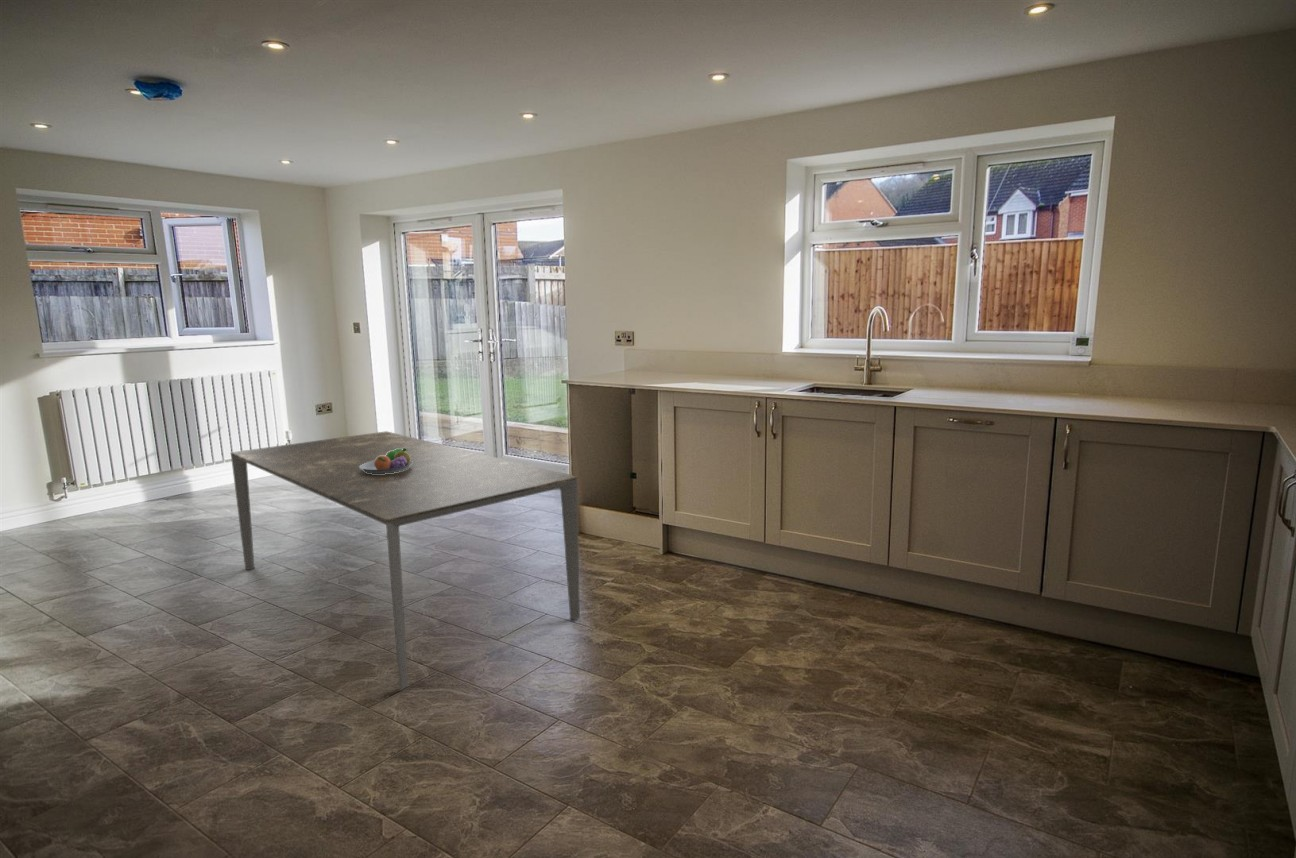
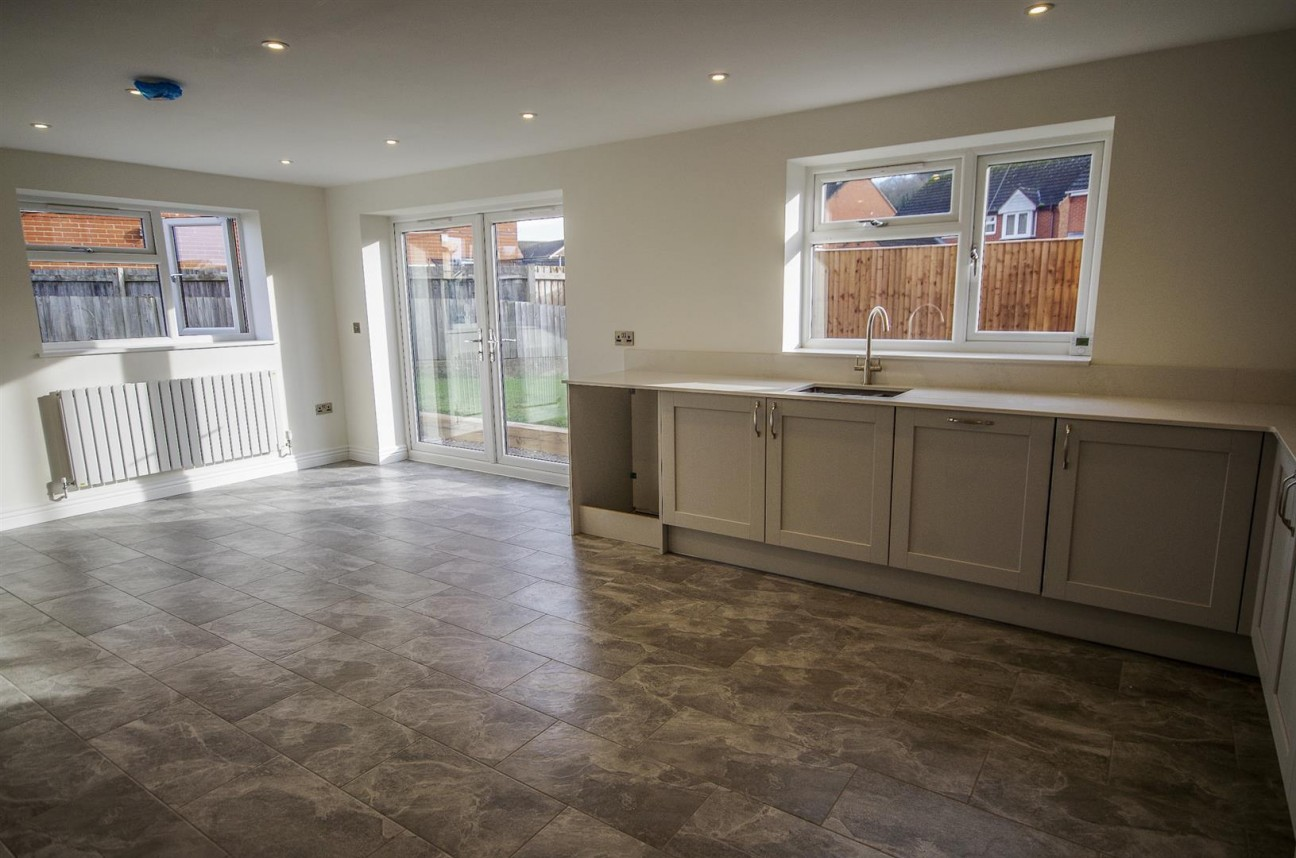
- fruit bowl (388, 458)
- dining table (391, 528)
